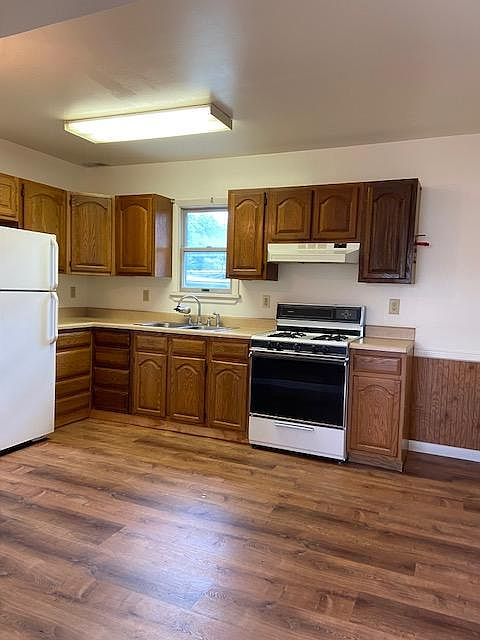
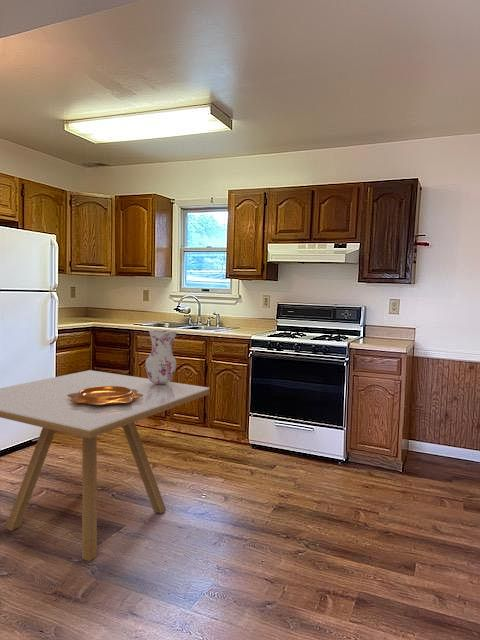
+ vase (160, 357)
+ decorative bowl (105, 394)
+ dining table (89, 456)
